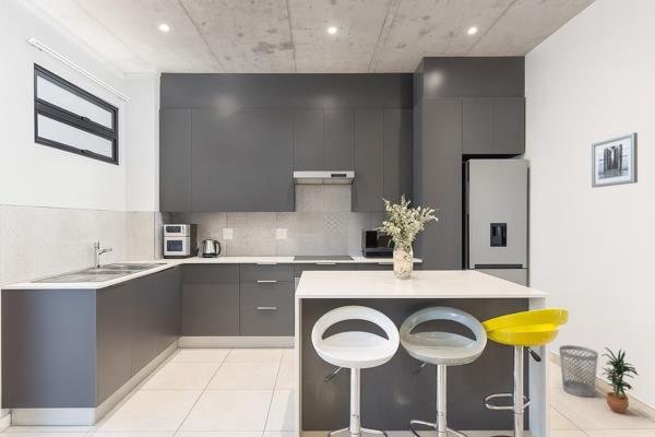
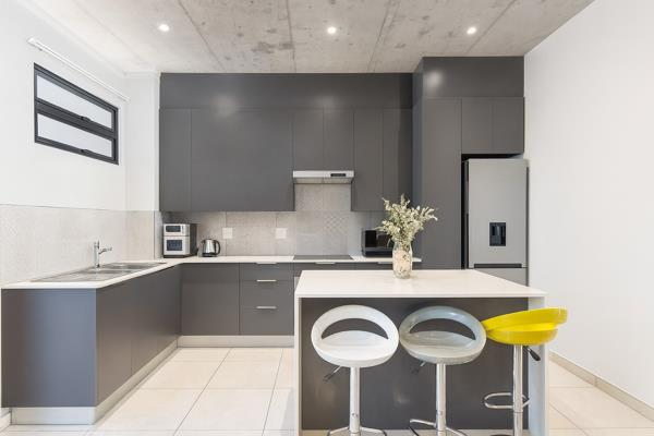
- potted plant (620, 380)
- wall art (612, 162)
- wastebasket (579, 370)
